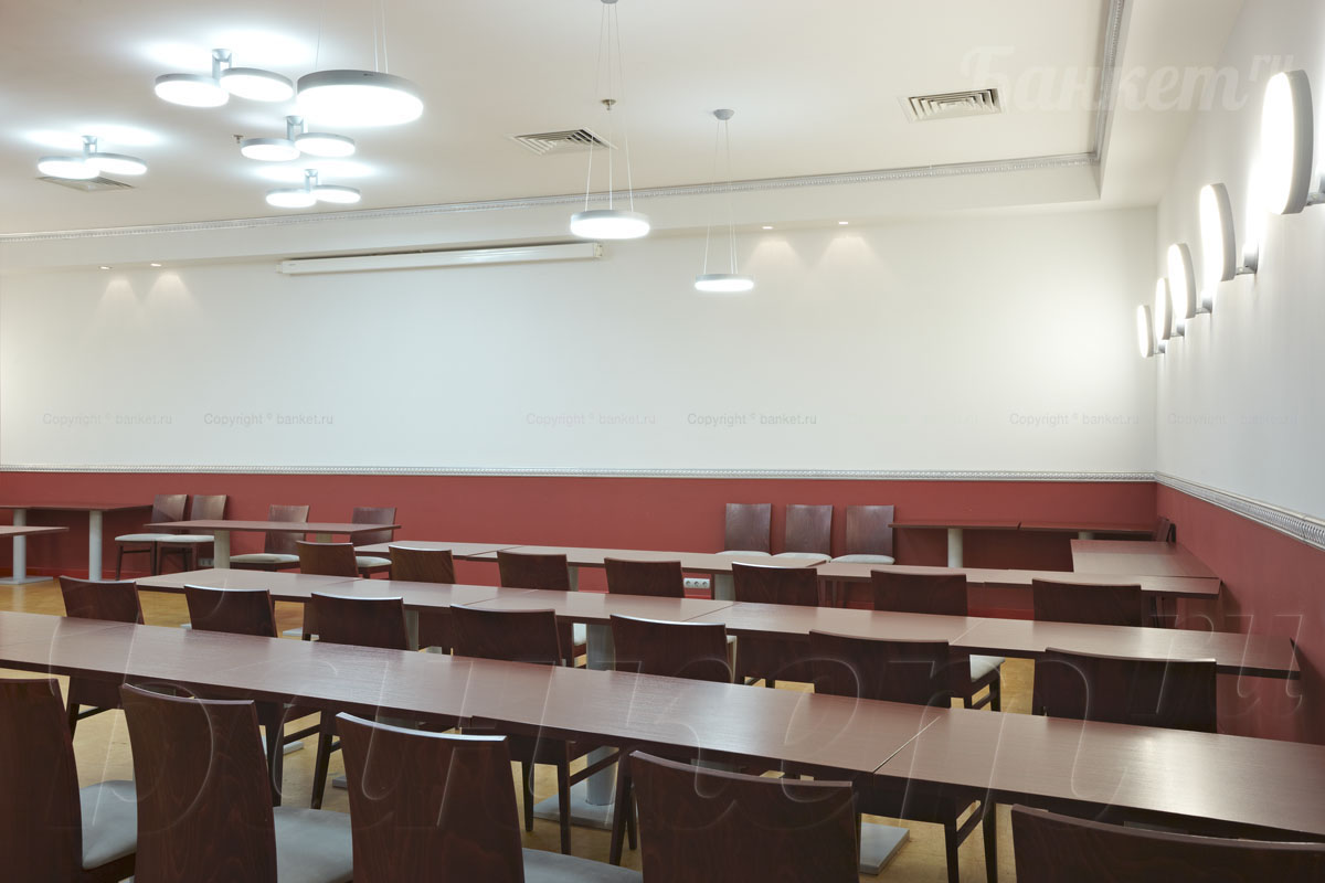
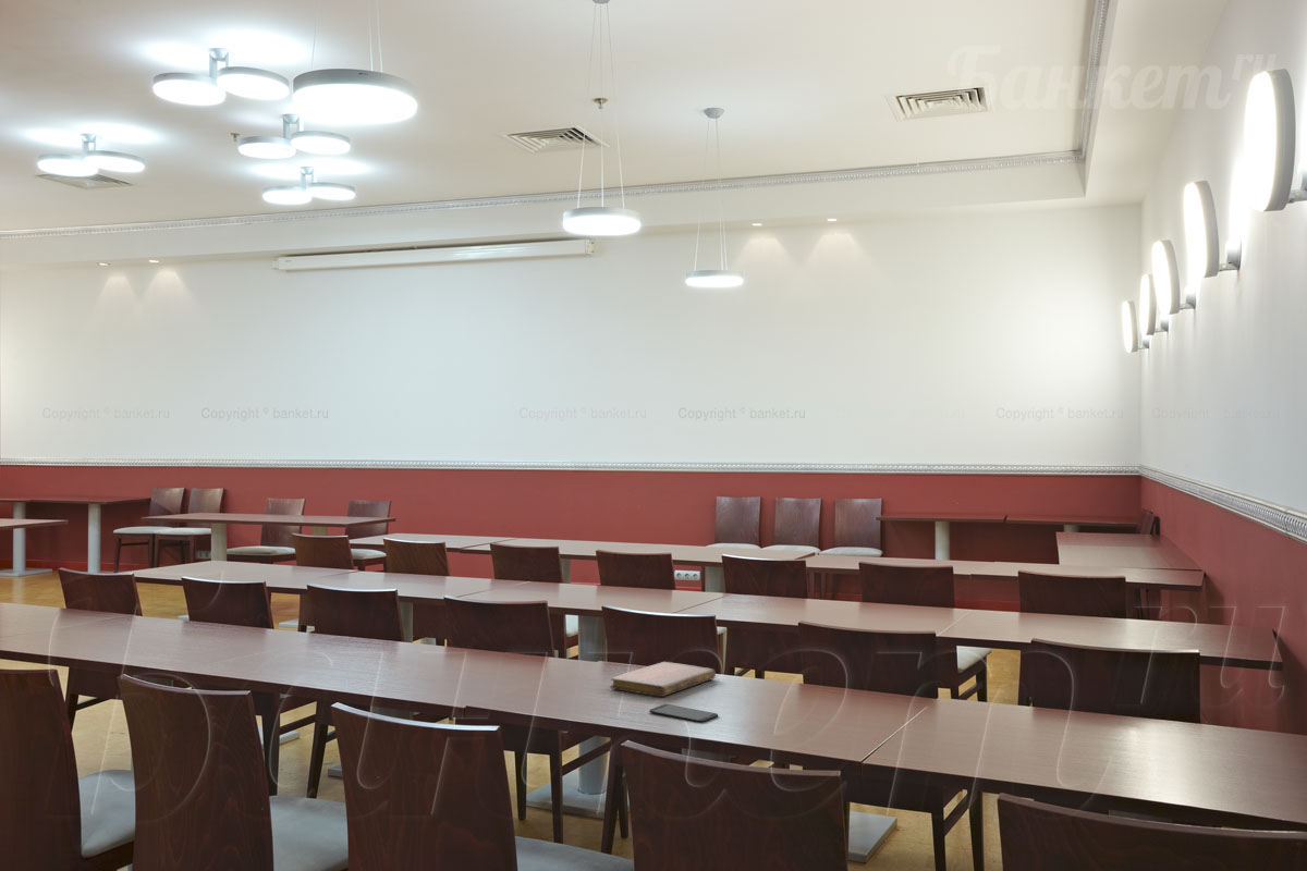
+ smartphone (683, 712)
+ notebook (663, 678)
